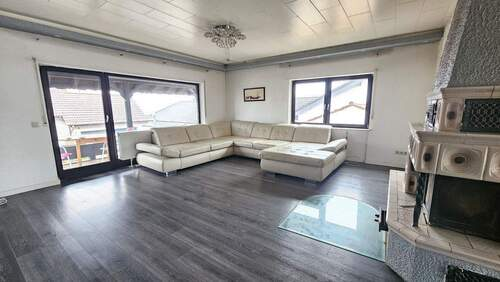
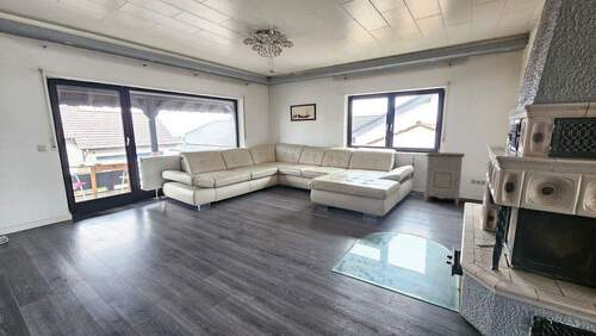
+ nightstand (442, 178)
